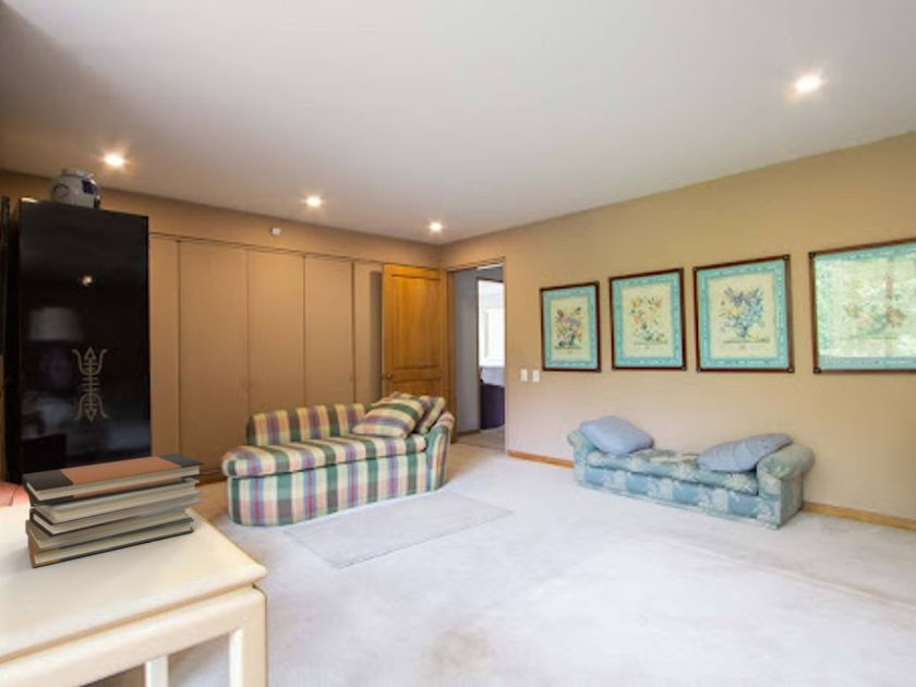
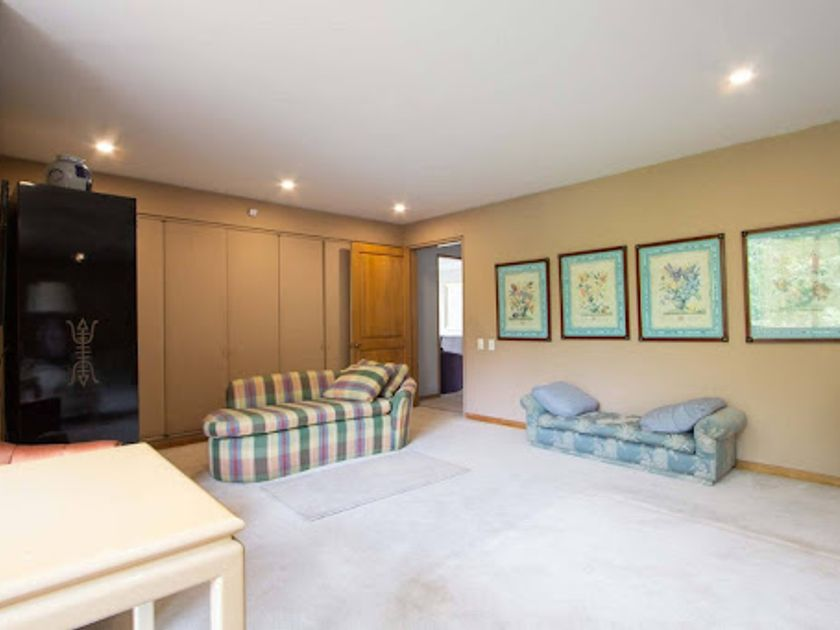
- book stack (117, 503)
